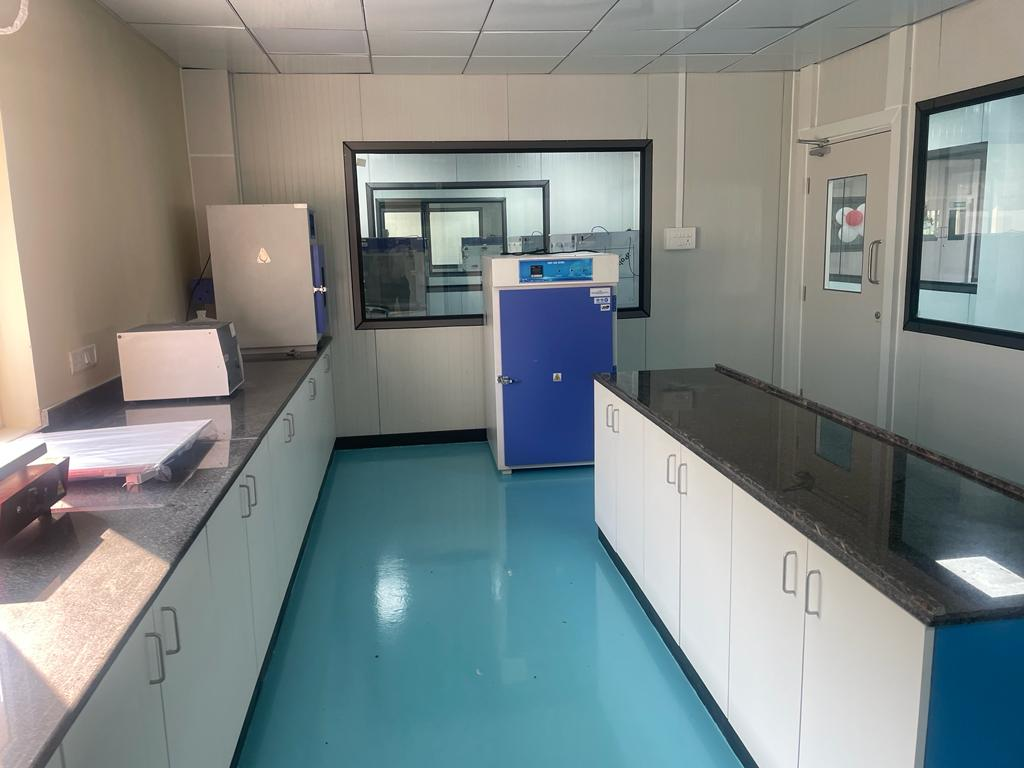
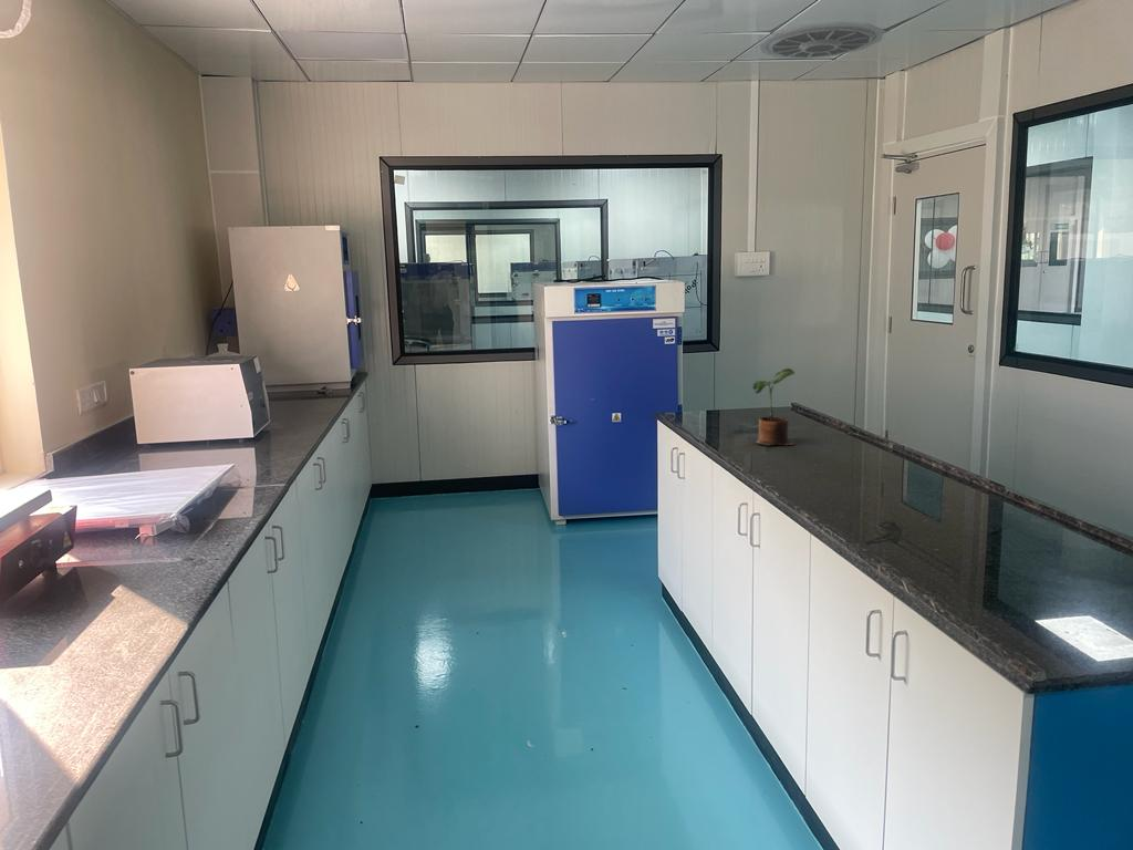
+ potted plant (771, 406)
+ ceiling vent (820, 44)
